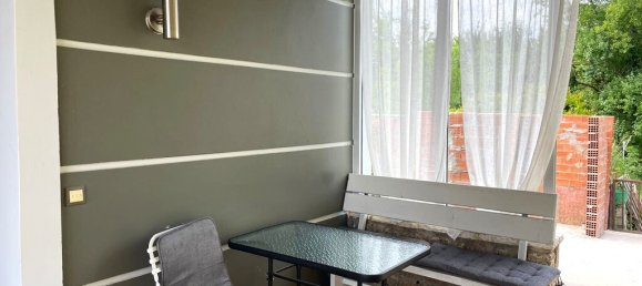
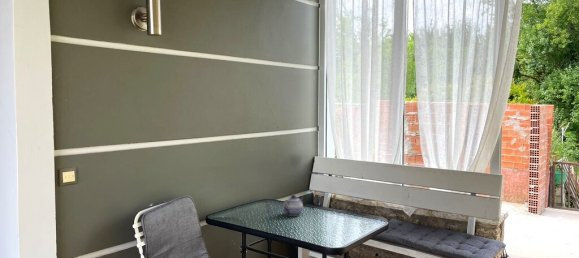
+ teapot (293, 204)
